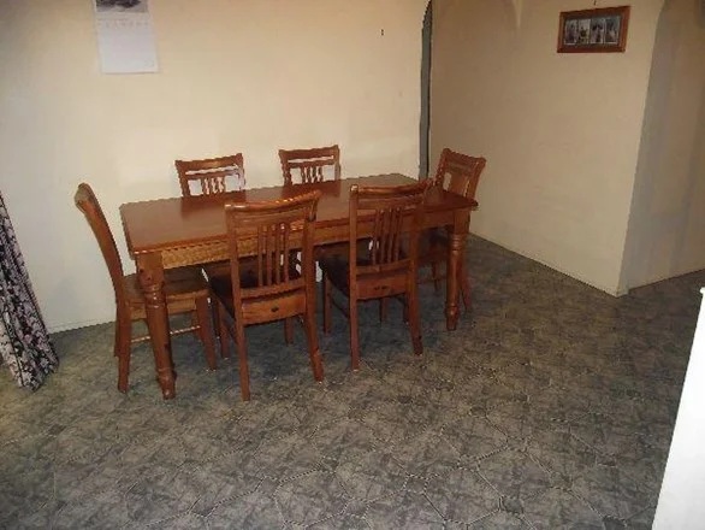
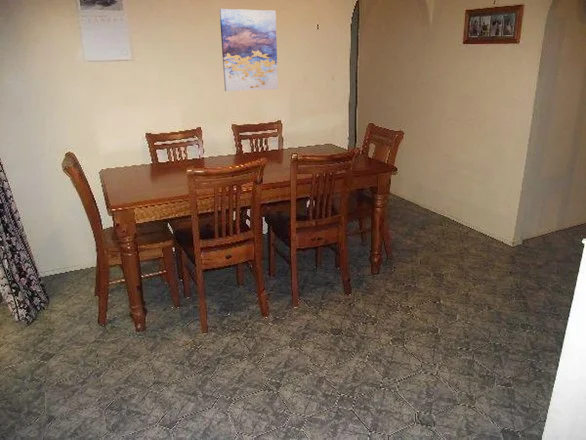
+ wall art (250, 51)
